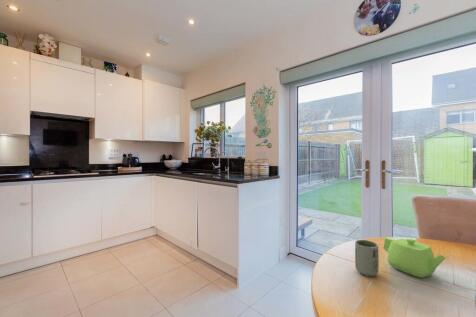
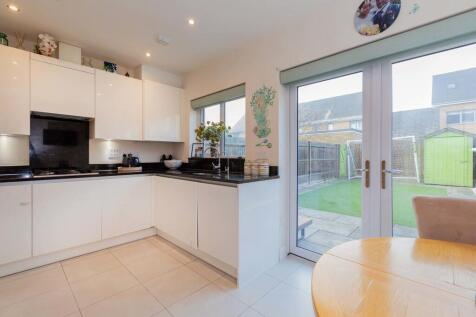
- cup (366, 257)
- teapot (411, 254)
